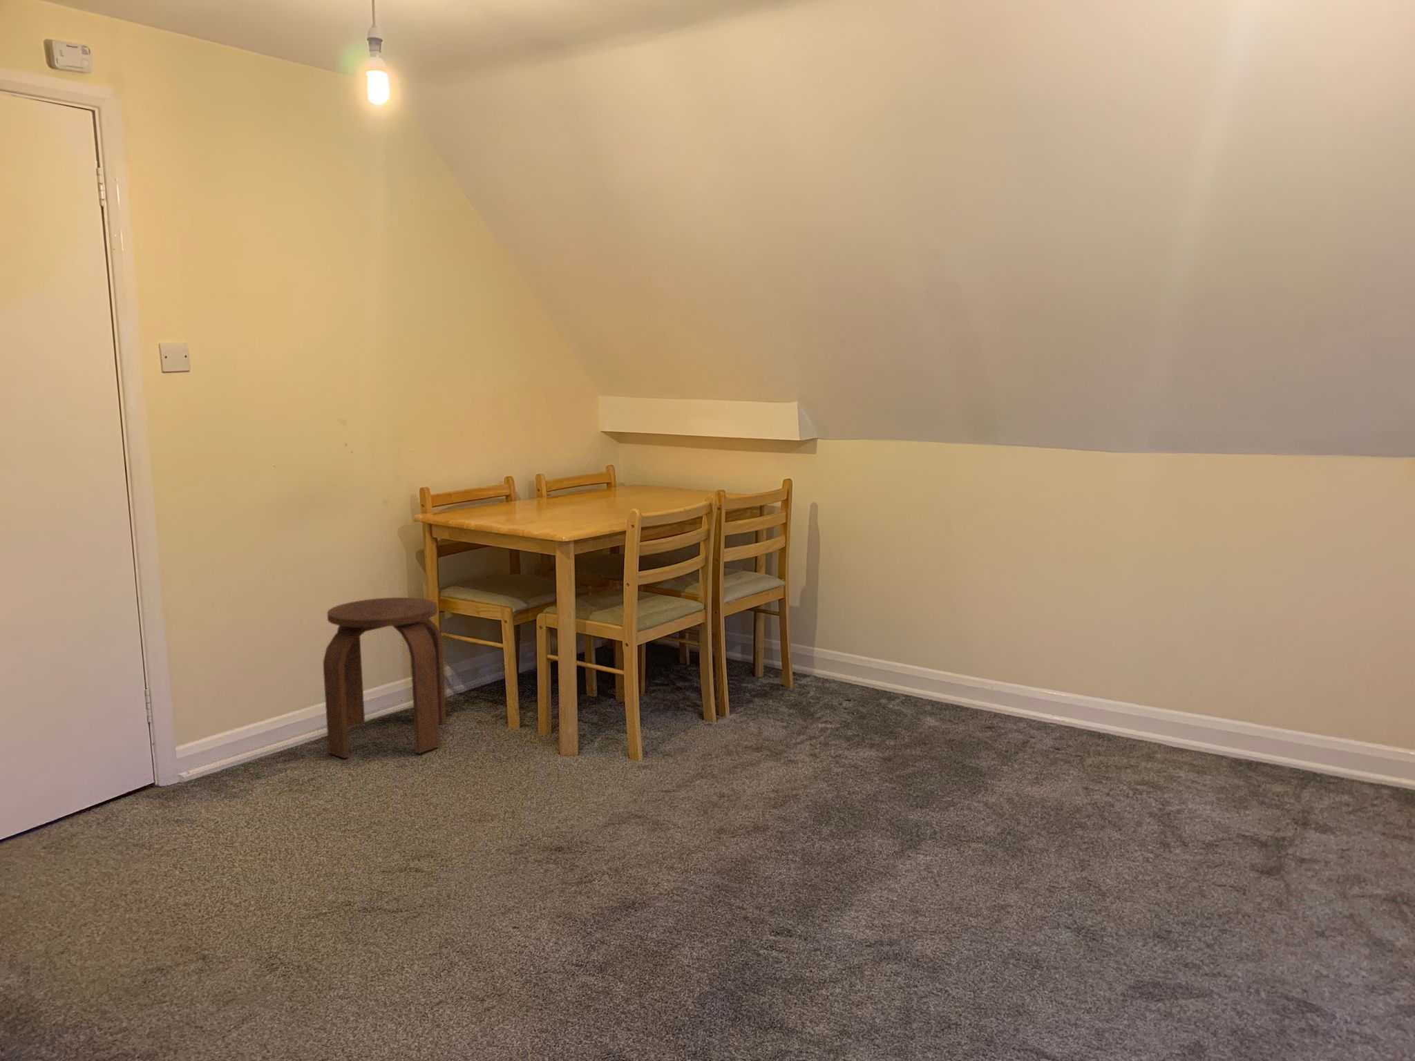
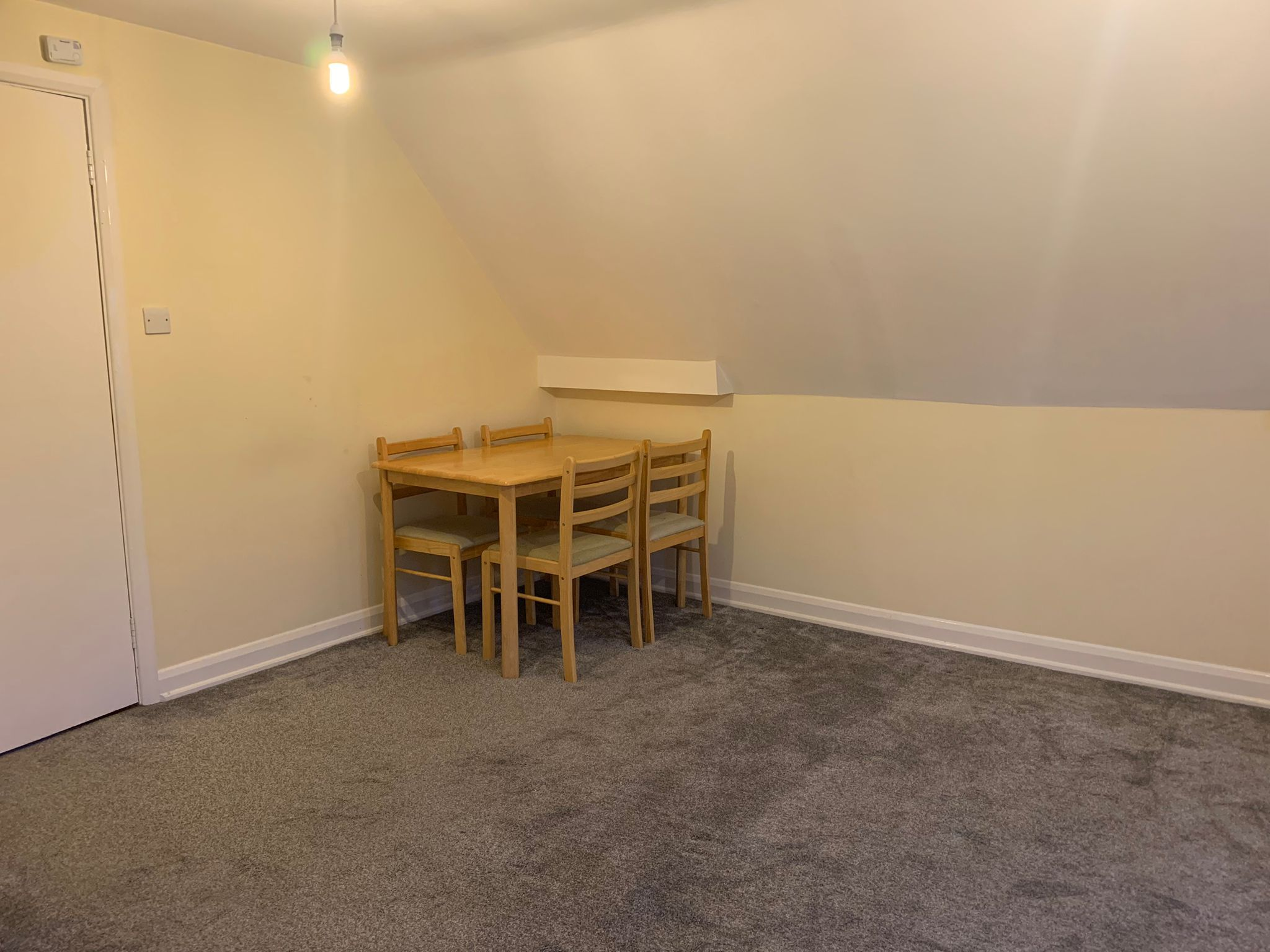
- stool (362, 678)
